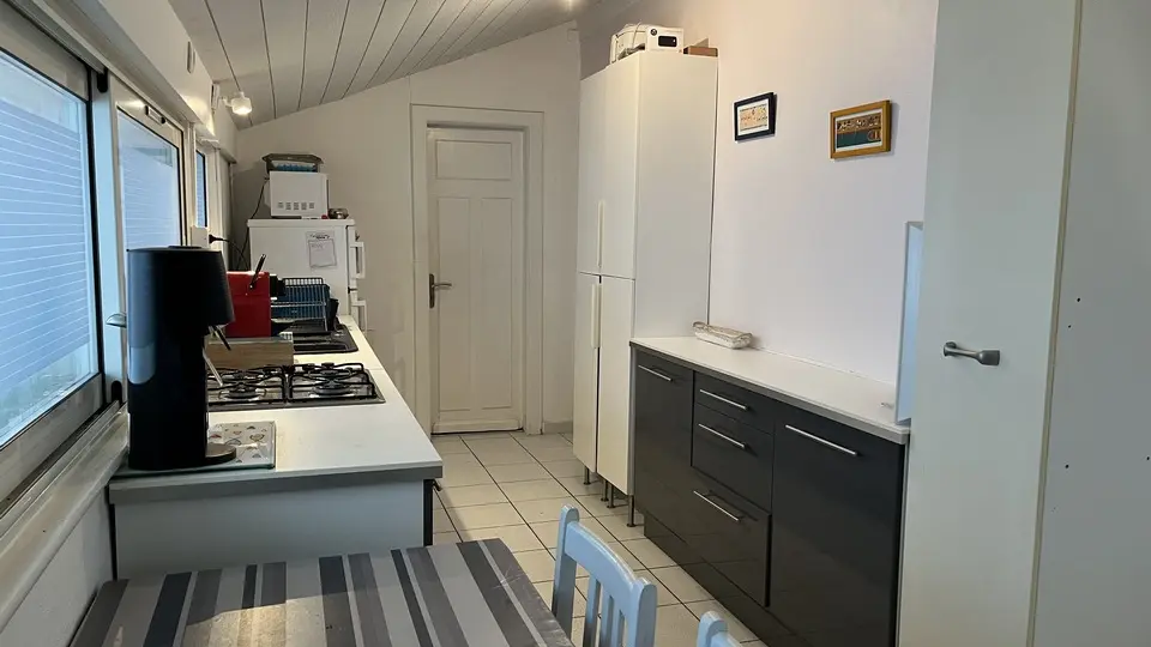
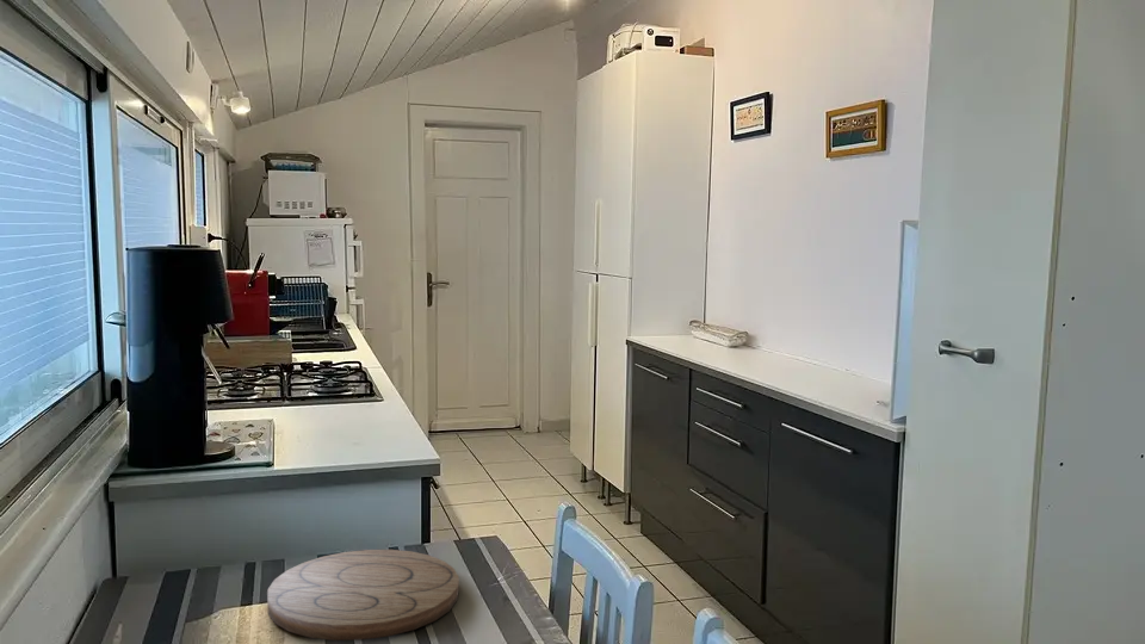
+ cutting board (365, 589)
